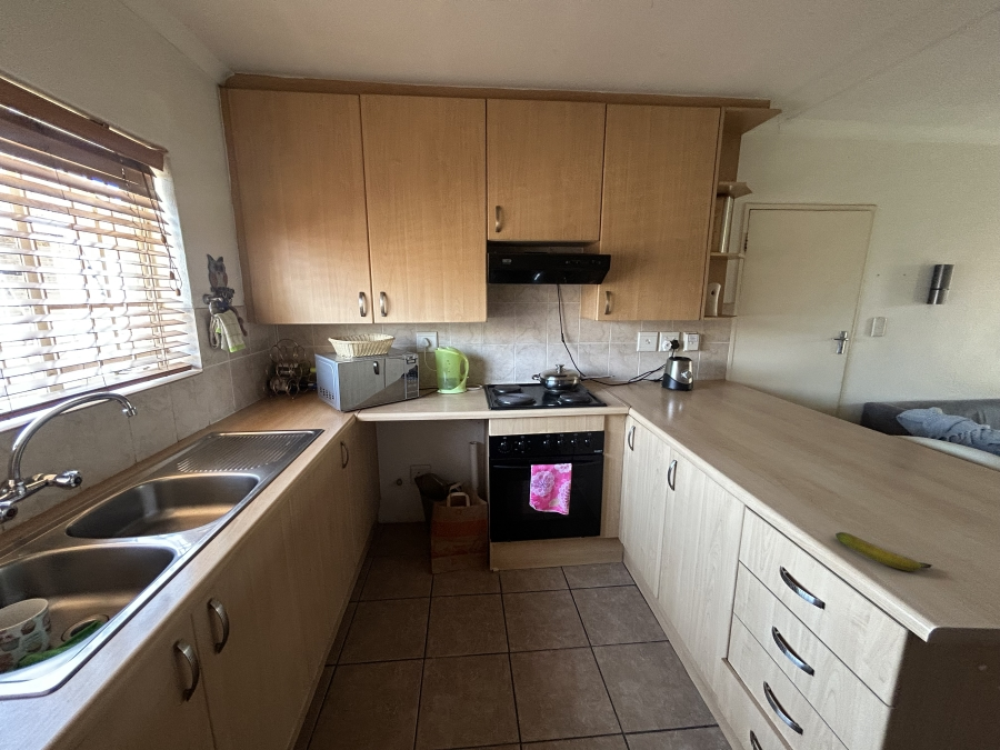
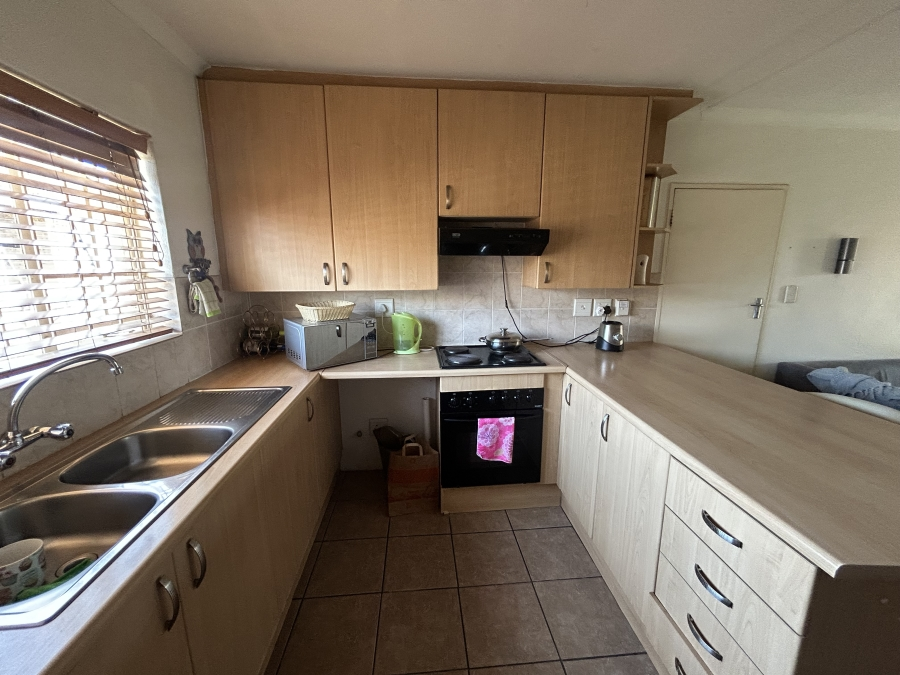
- banana (883, 550)
